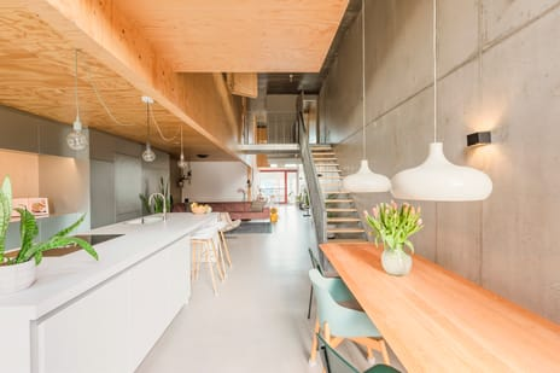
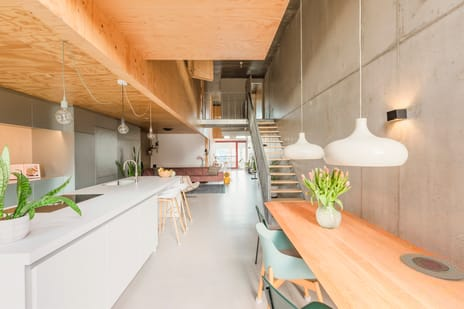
+ plate (430, 264)
